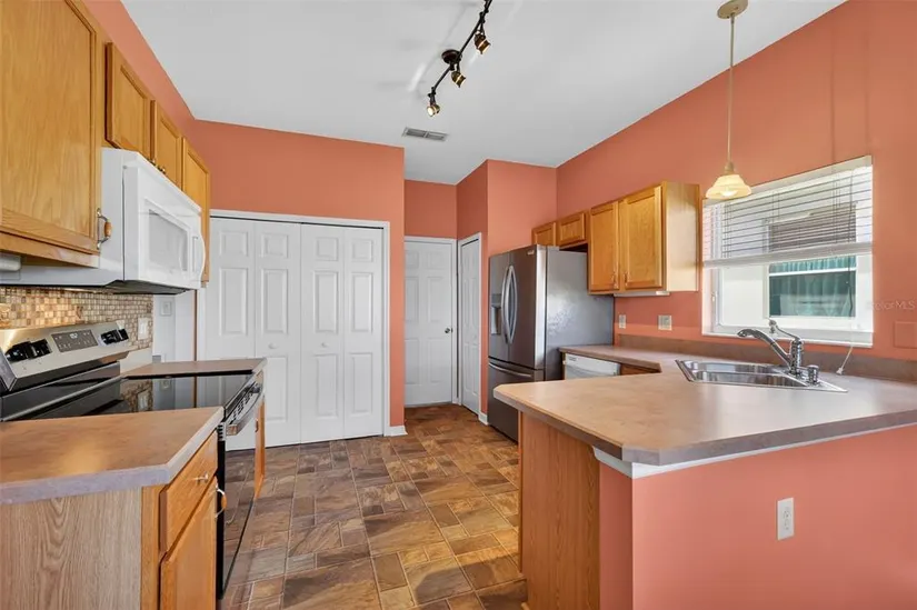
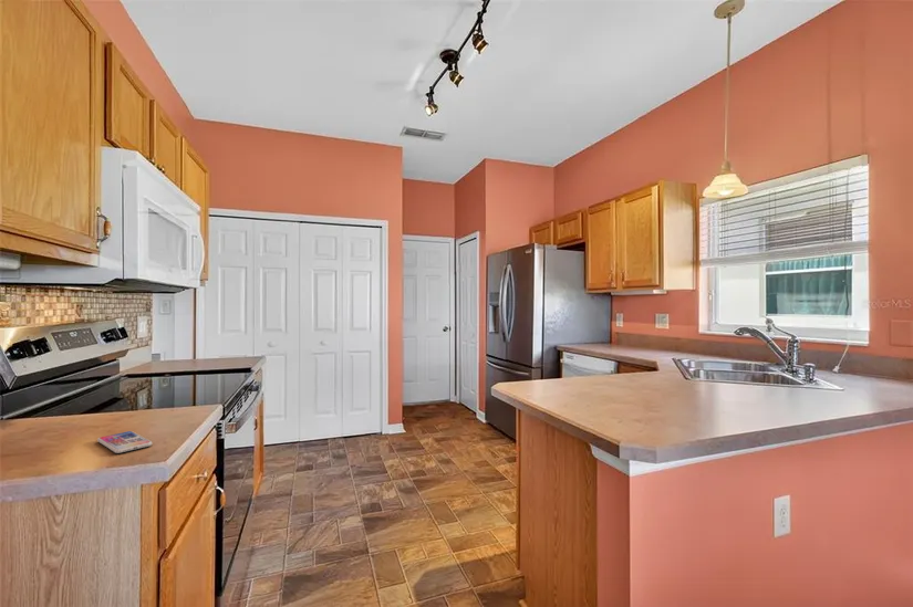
+ smartphone (124, 441)
